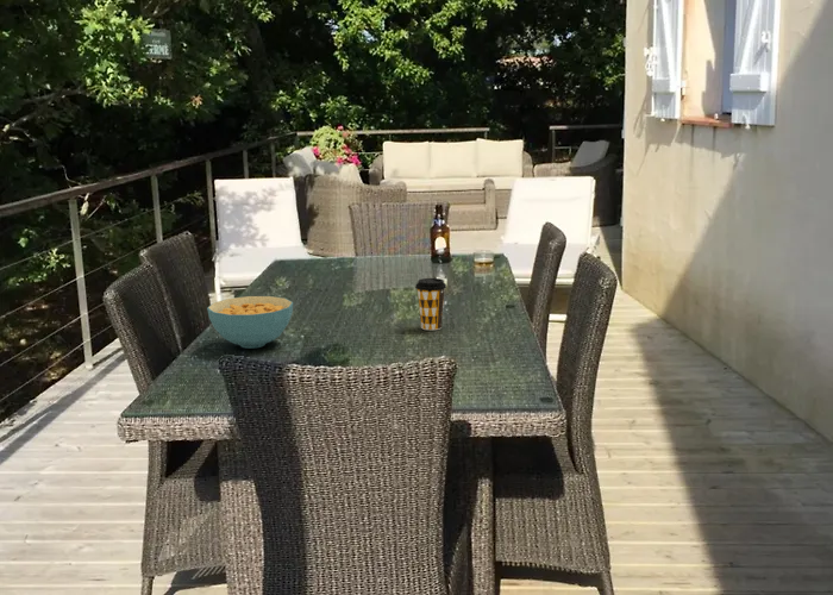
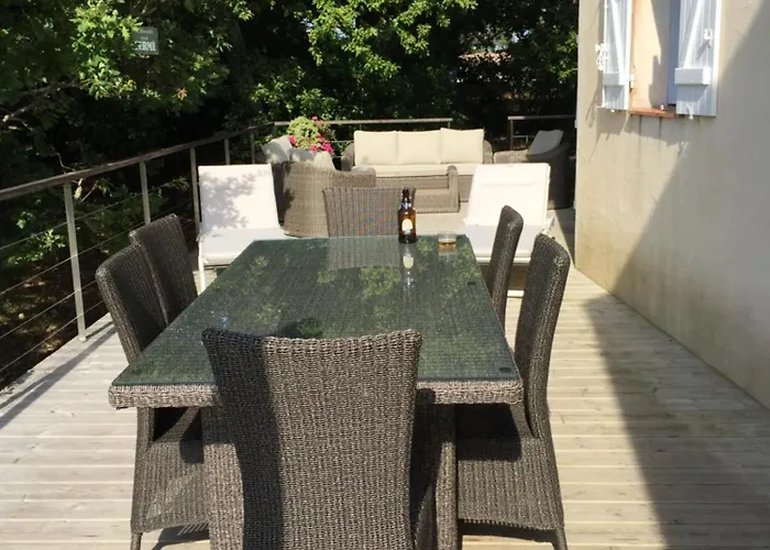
- coffee cup (431, 303)
- cereal bowl (251, 325)
